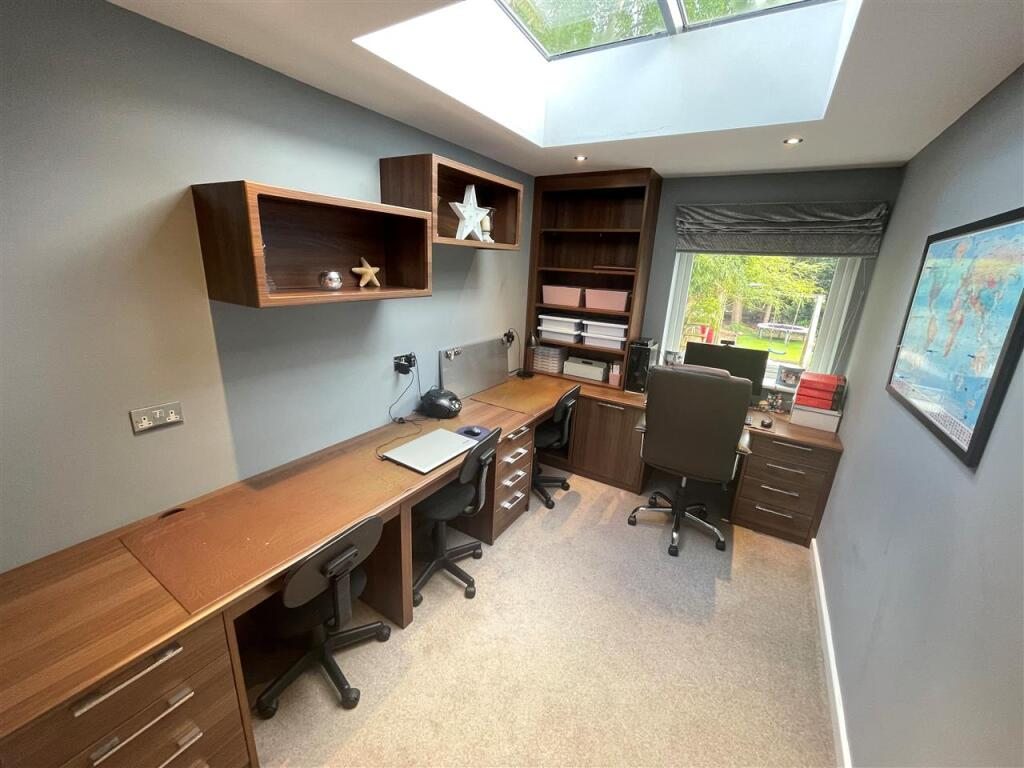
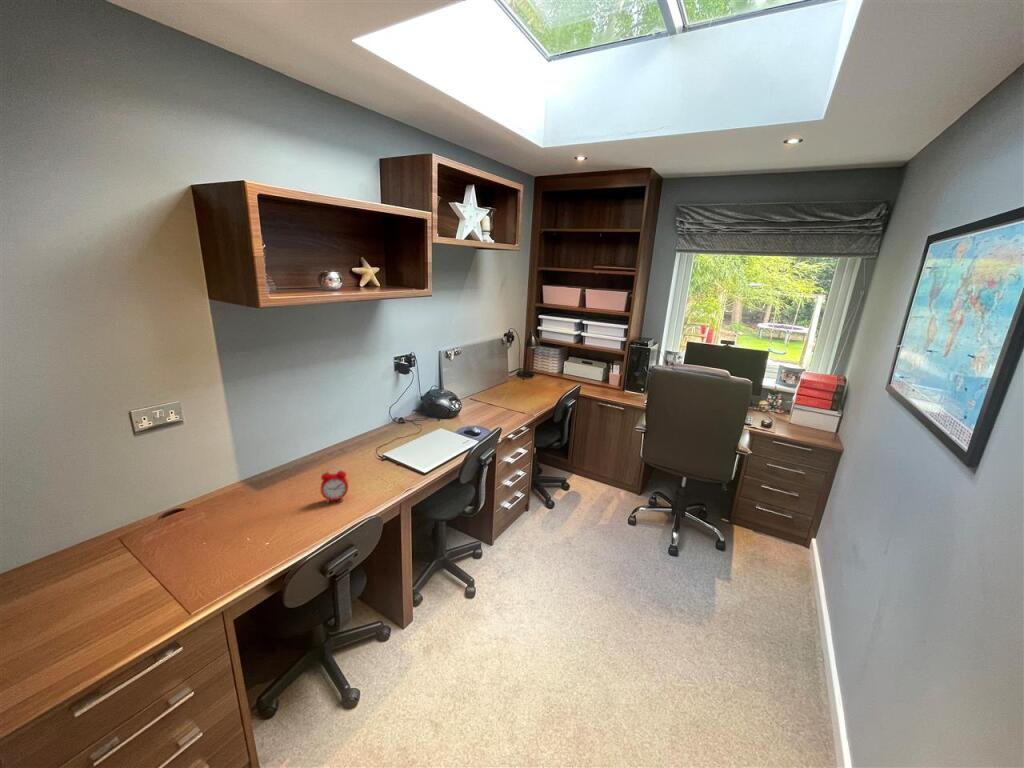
+ alarm clock (334, 483)
